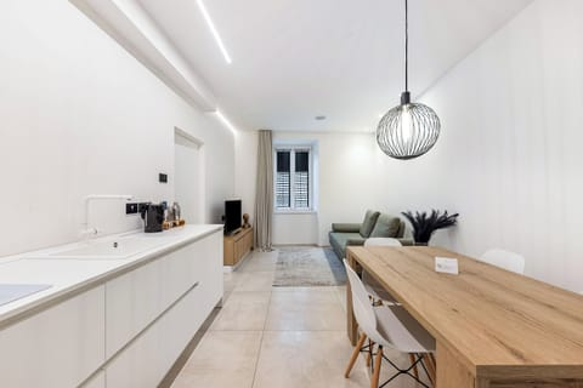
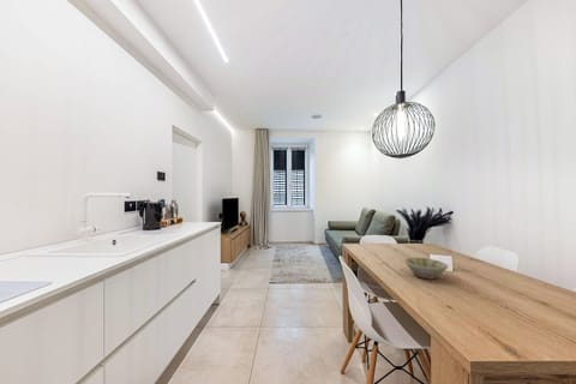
+ bowl (425, 269)
